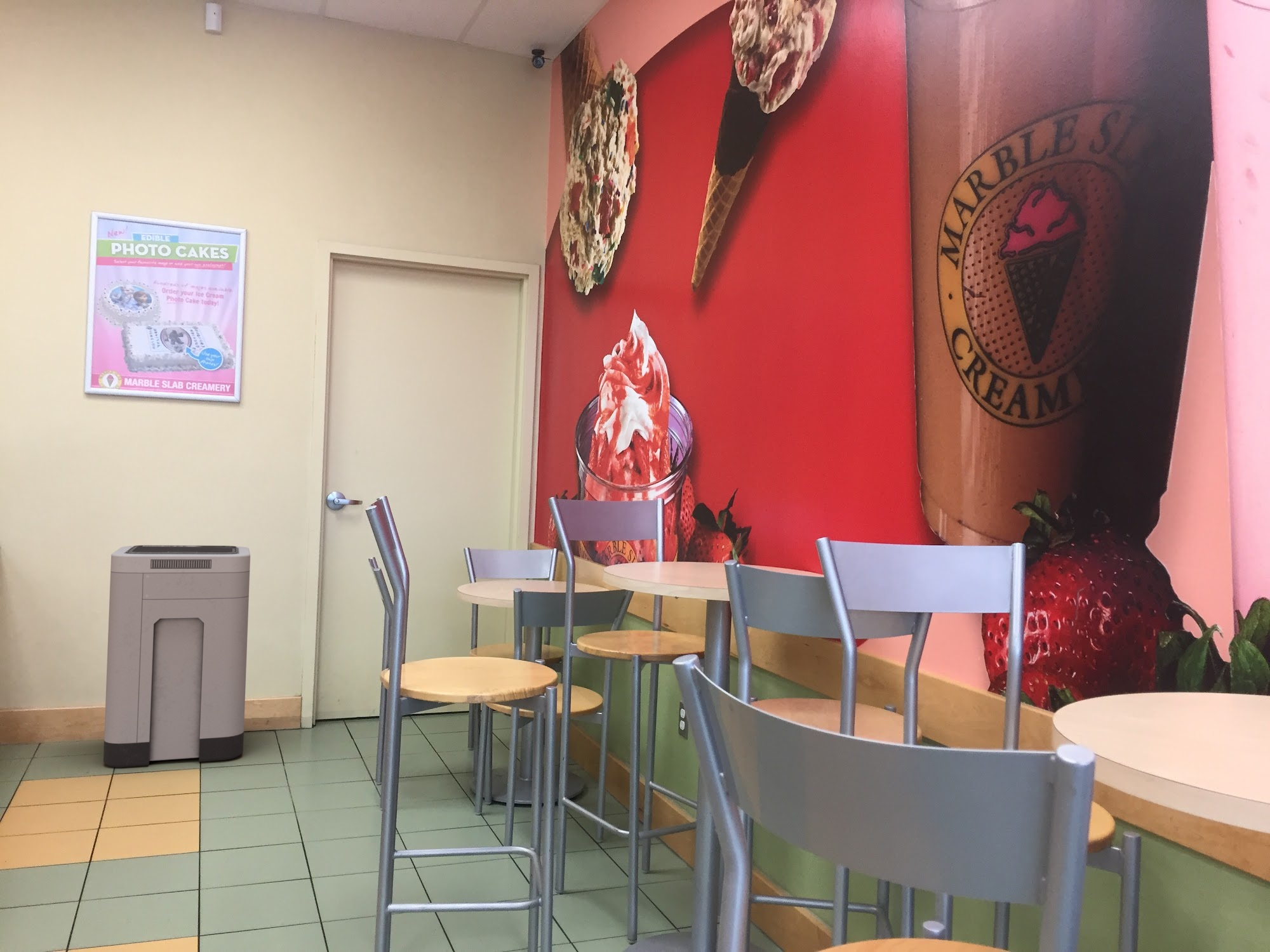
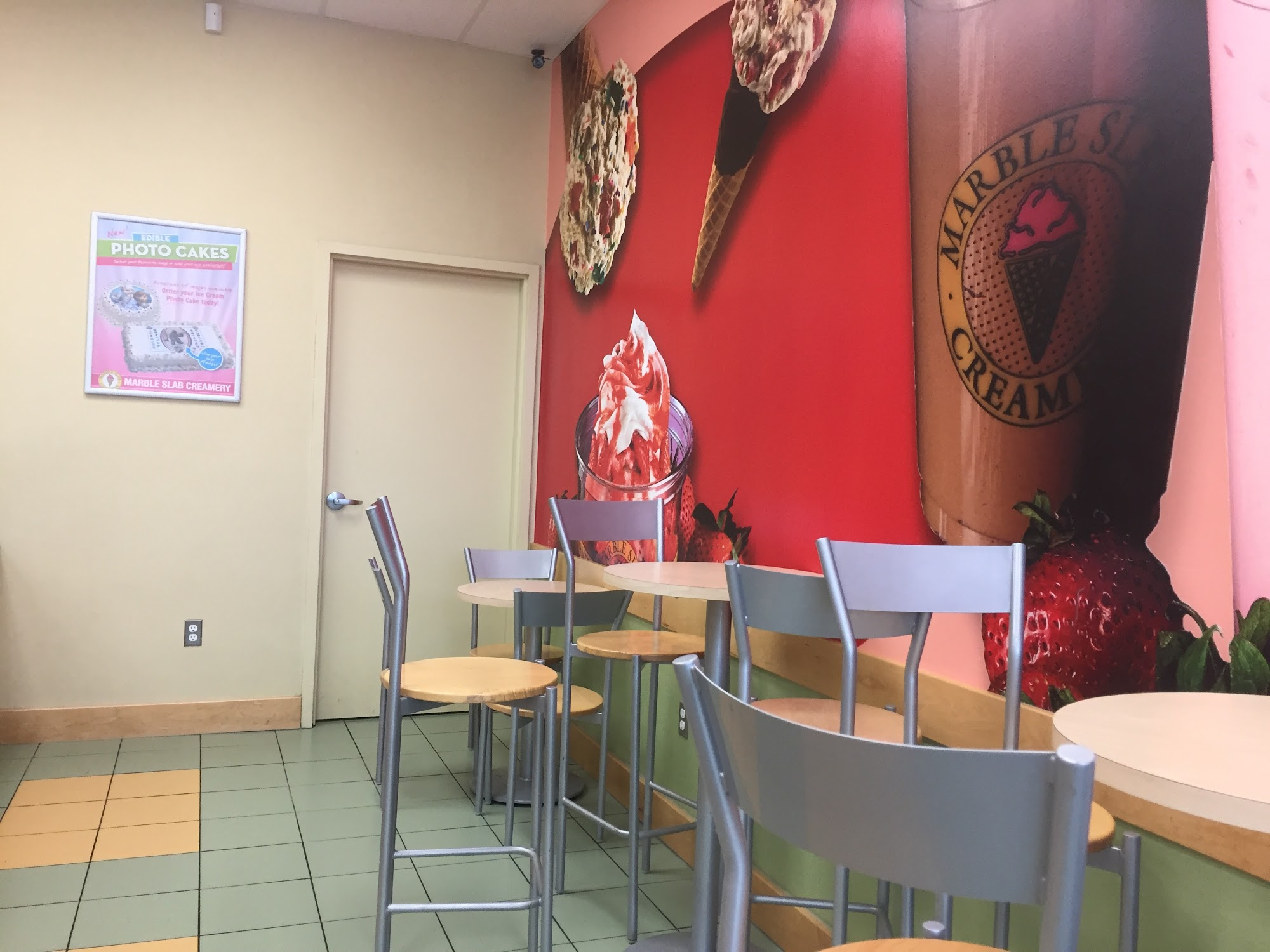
- trash can (180, 648)
